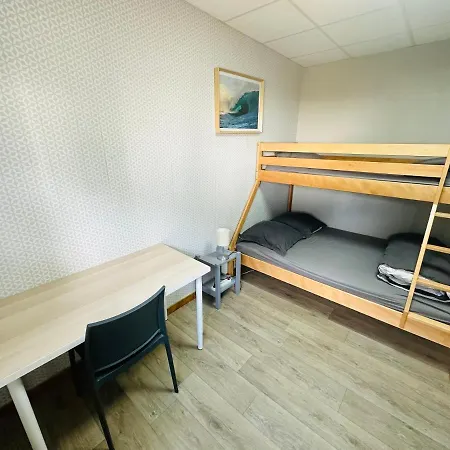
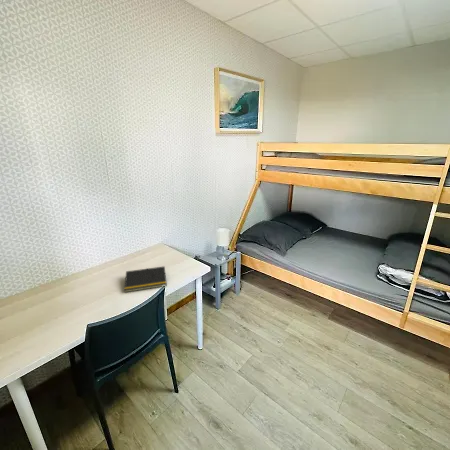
+ notepad (146, 278)
